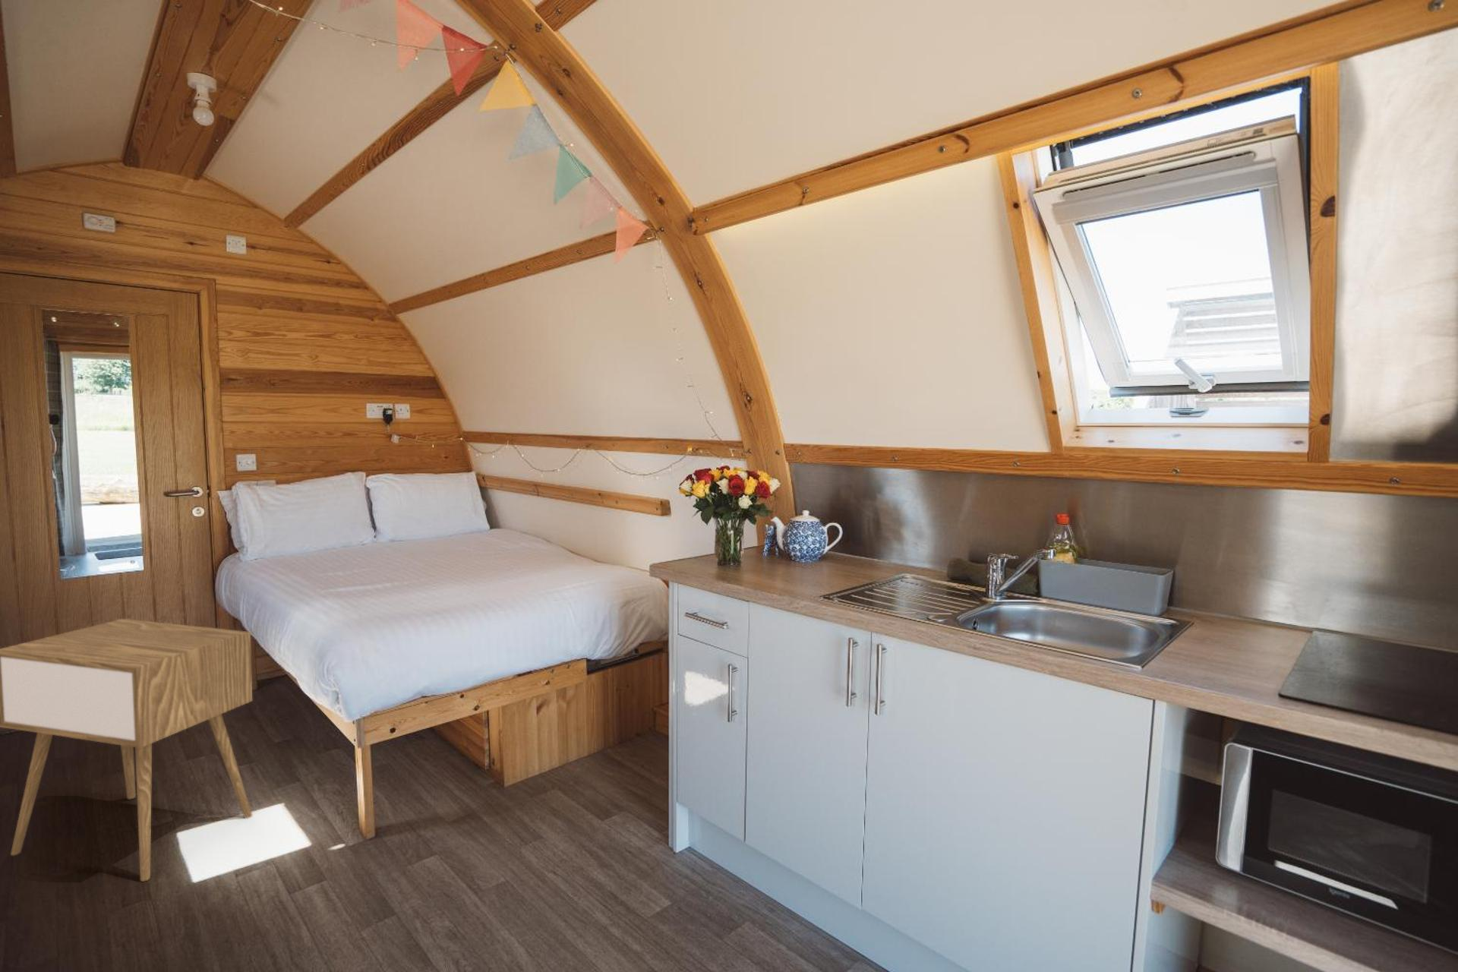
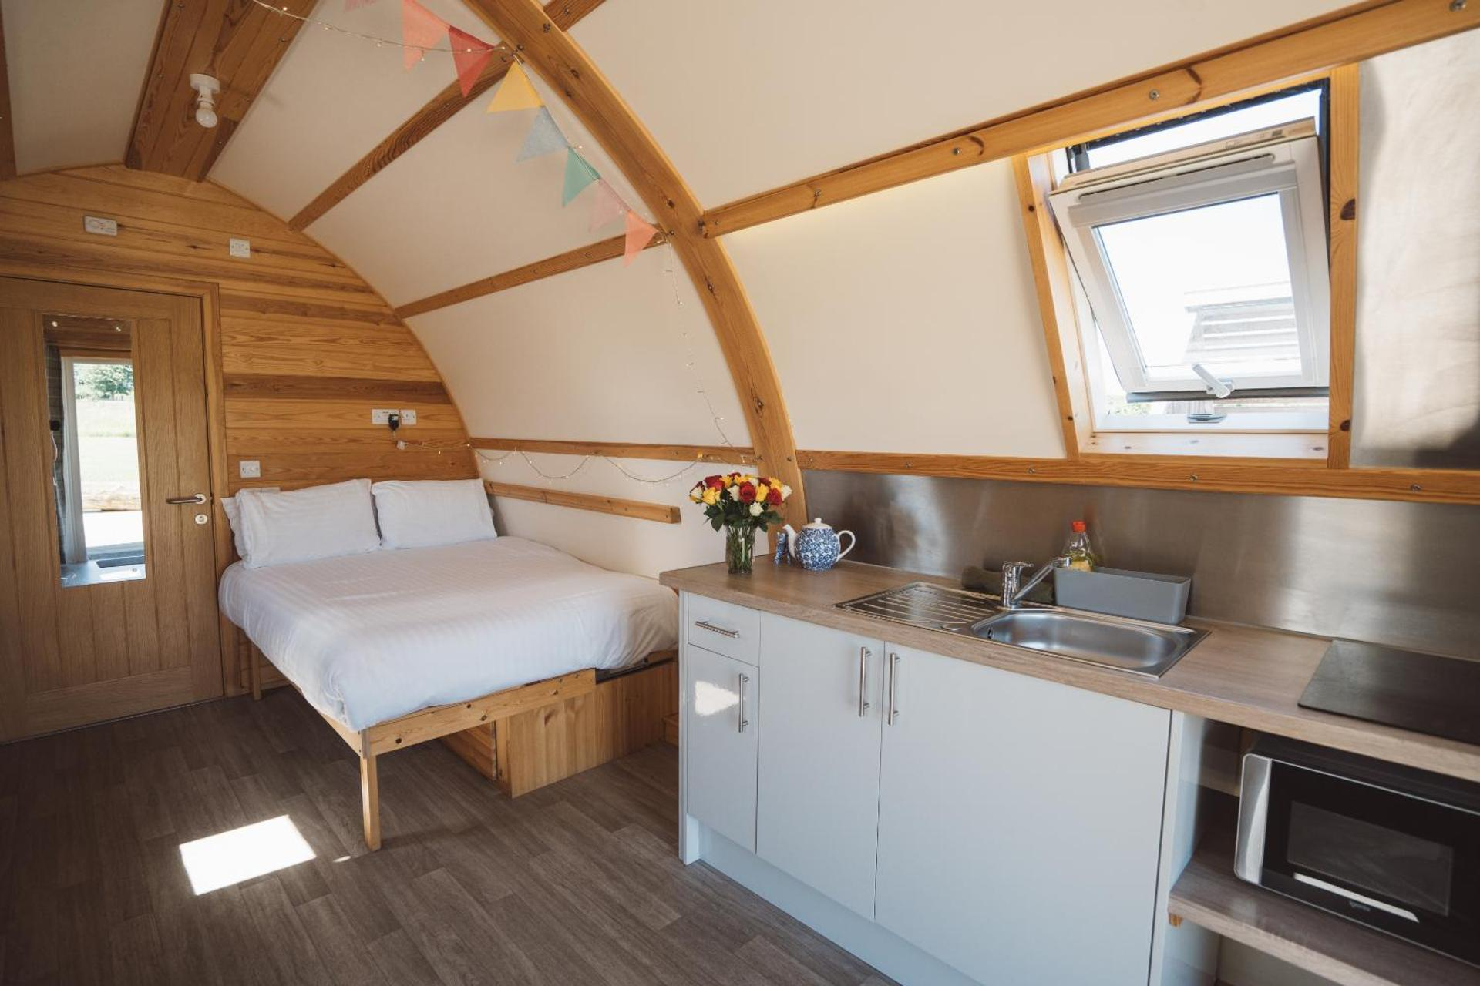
- nightstand (132, 738)
